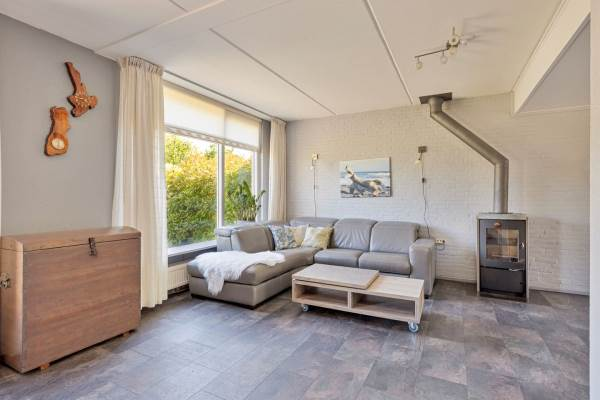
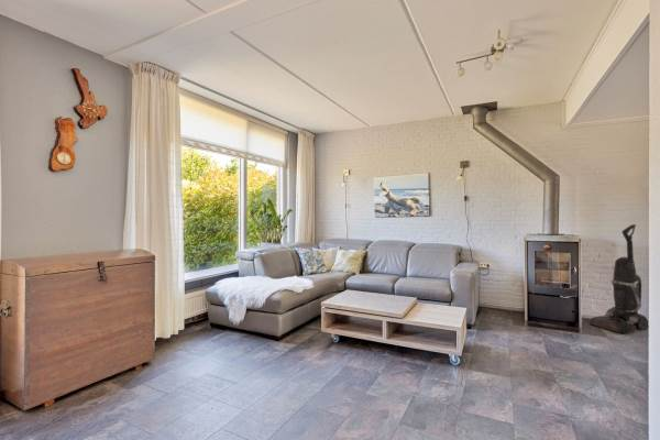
+ vacuum cleaner (619, 275)
